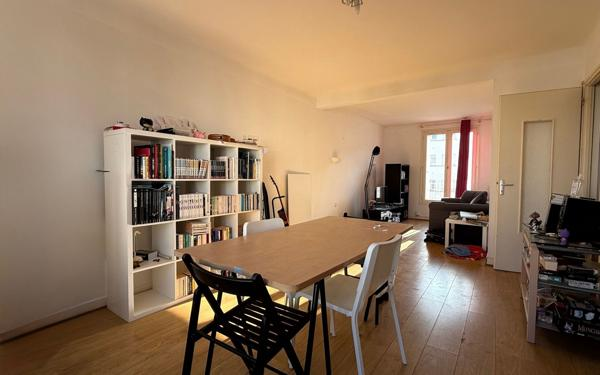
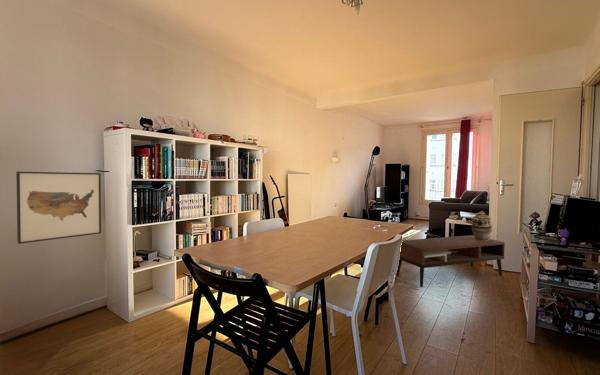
+ decorative urn (481, 224)
+ coffee table (450, 258)
+ wall art (62, 205)
